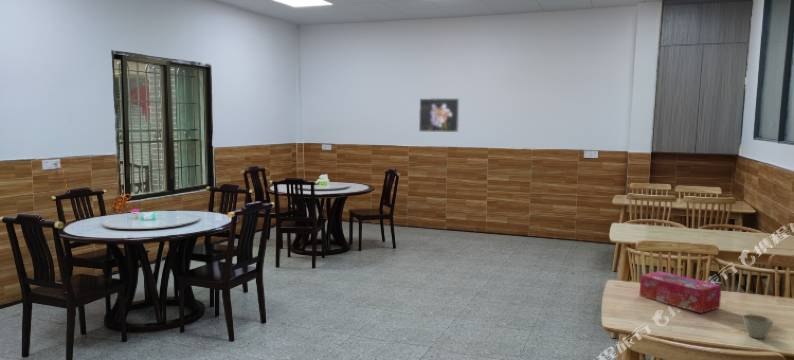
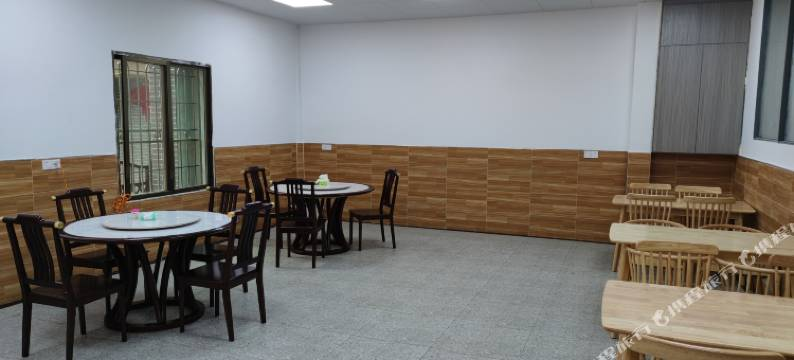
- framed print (438, 115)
- flower pot (757, 327)
- tissue box (679, 290)
